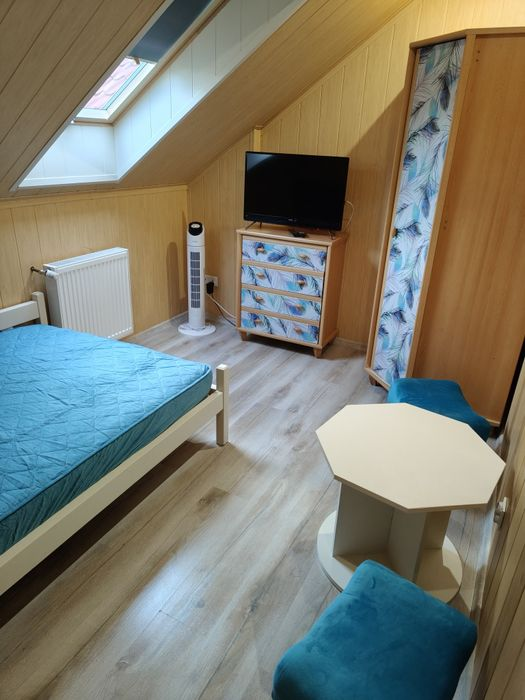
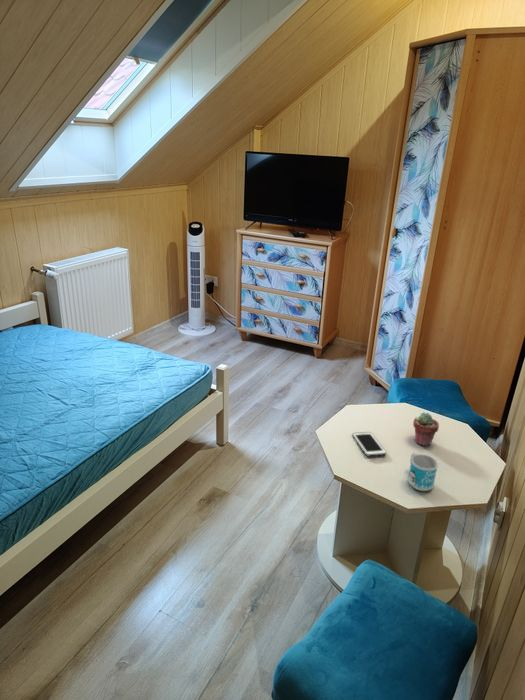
+ potted succulent (425, 427)
+ cell phone (368, 443)
+ mug (418, 469)
